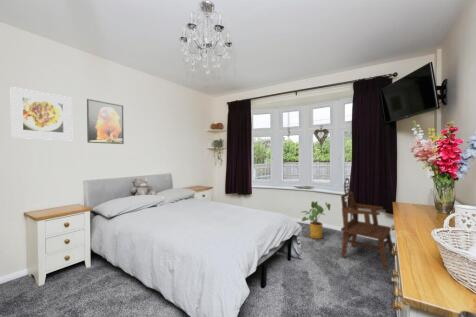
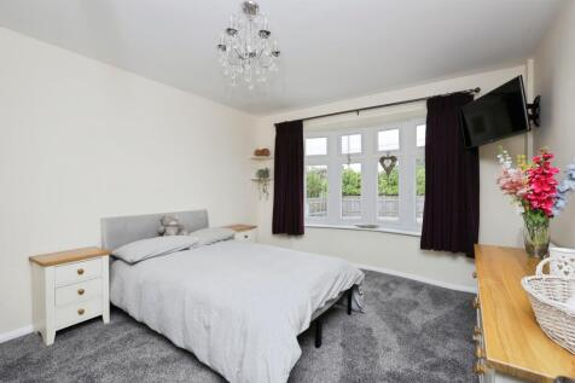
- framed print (106, 122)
- house plant (315, 219)
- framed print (44, 116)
- armchair (367, 218)
